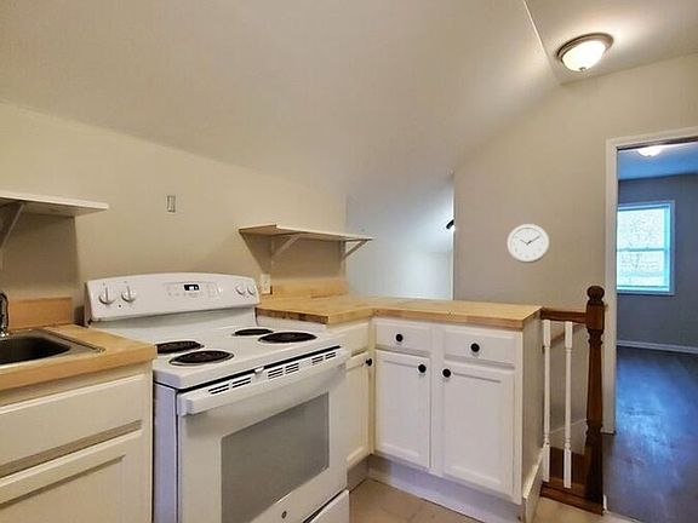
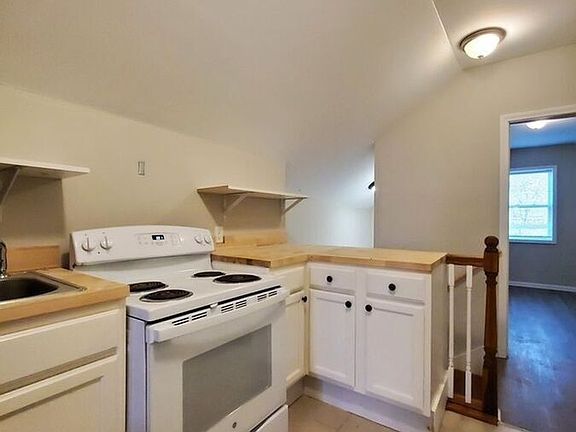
- wall clock (527, 243)
